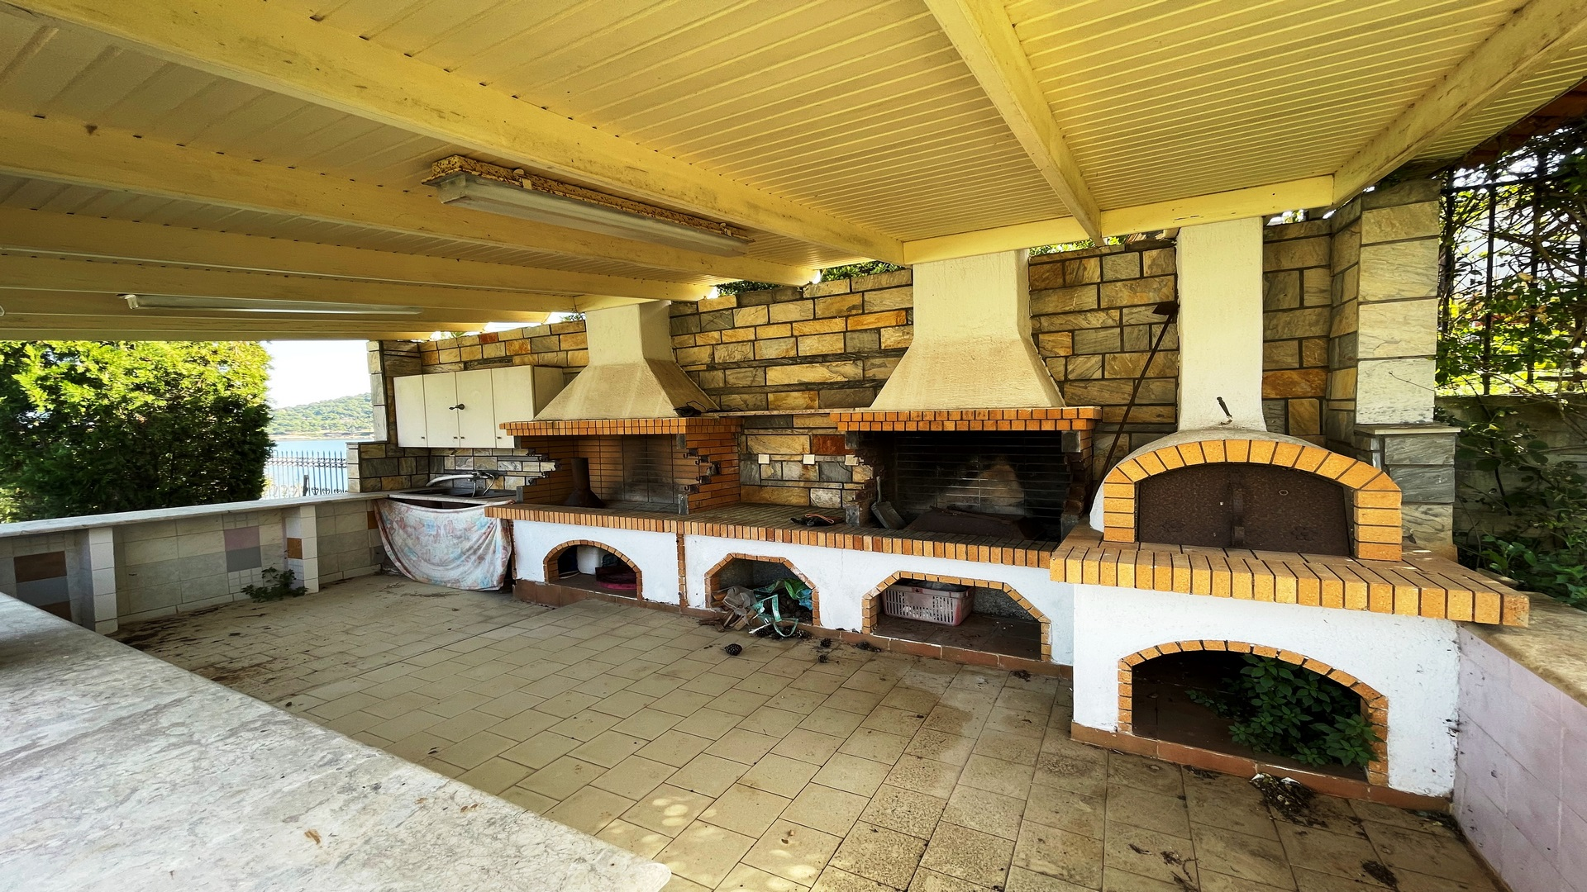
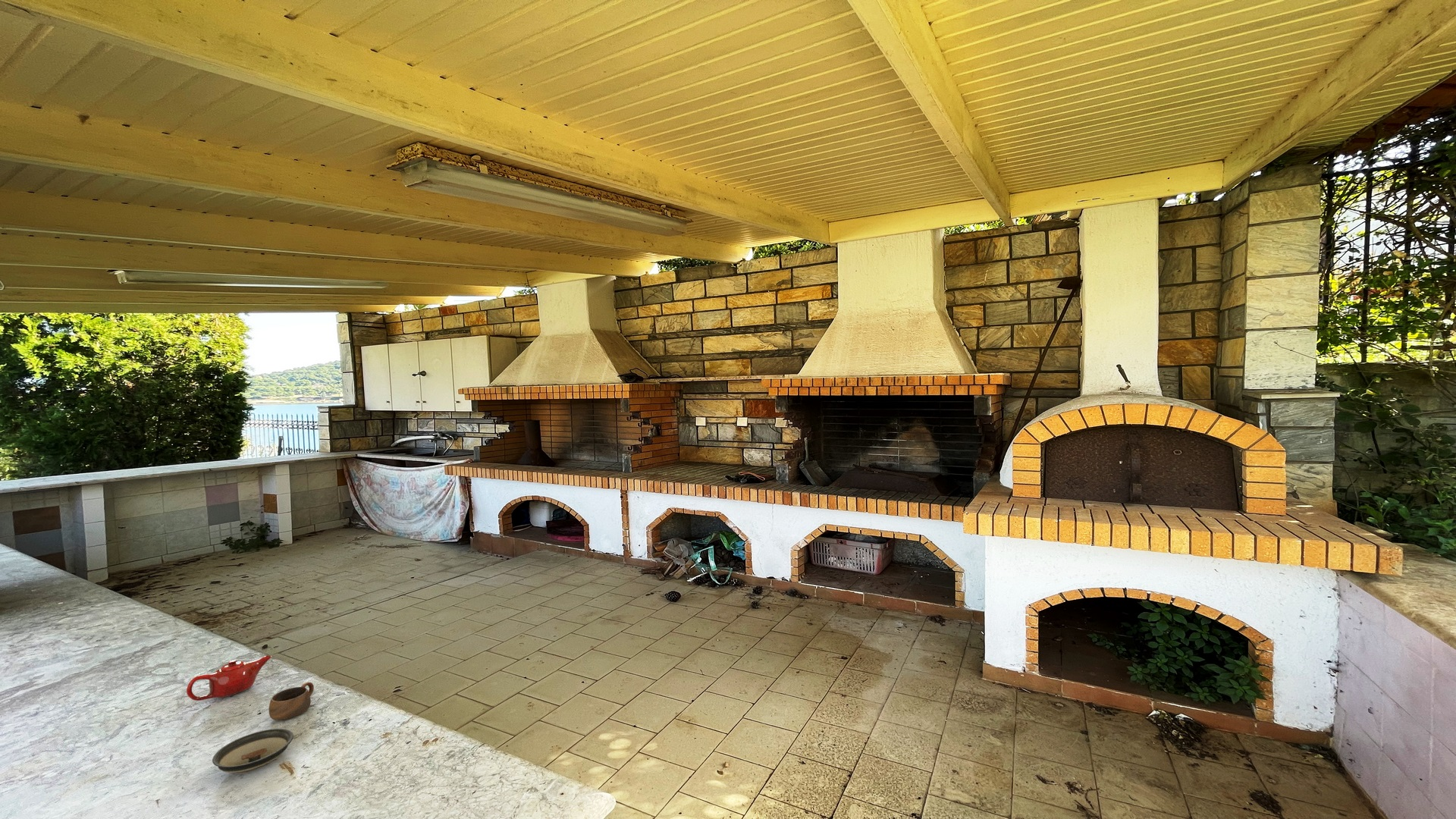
+ cup (295, 700)
+ teapot (231, 676)
+ saucer (254, 754)
